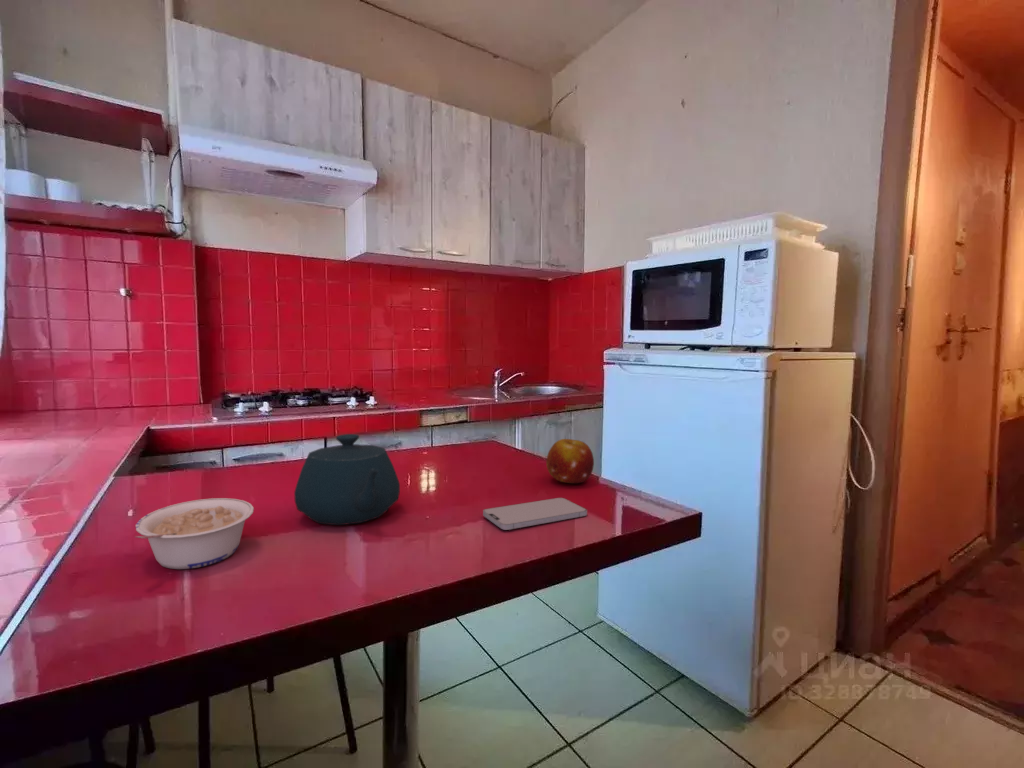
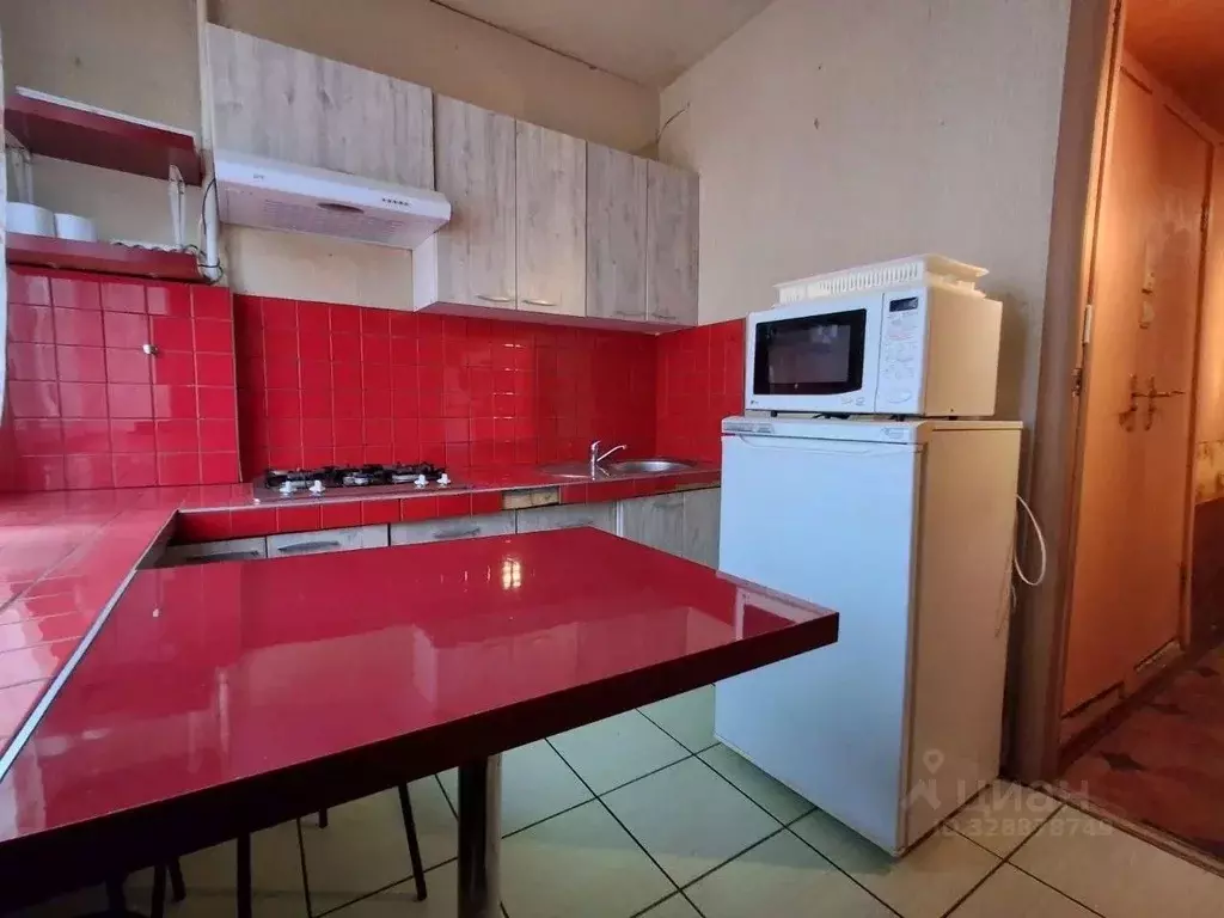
- legume (198, 531)
- teapot (349, 475)
- fruit (569, 461)
- smartphone (535, 512)
